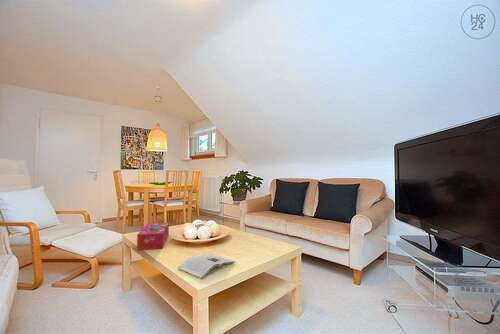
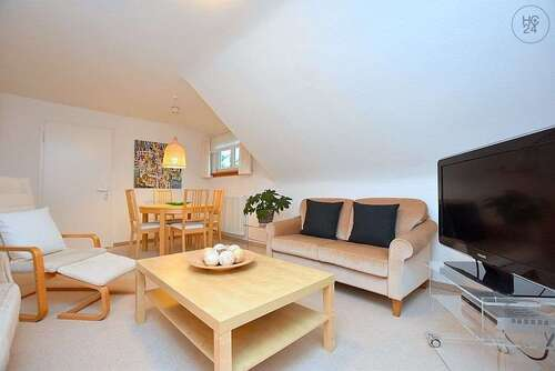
- tissue box (154, 235)
- magazine (207, 261)
